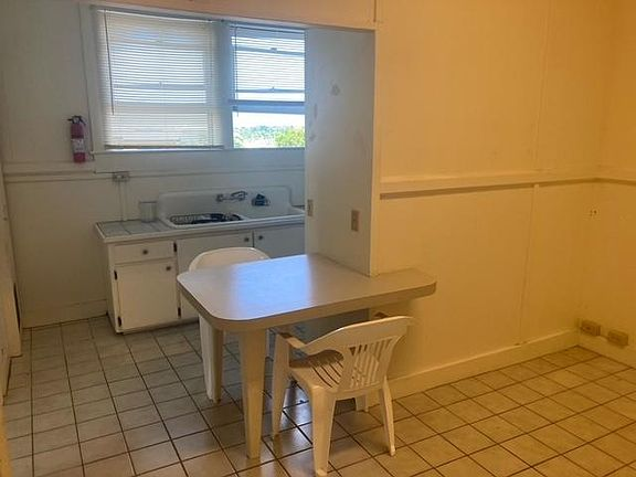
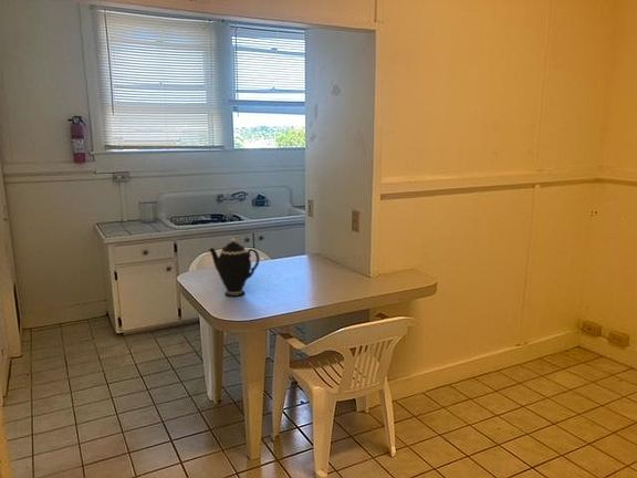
+ teapot (232, 266)
